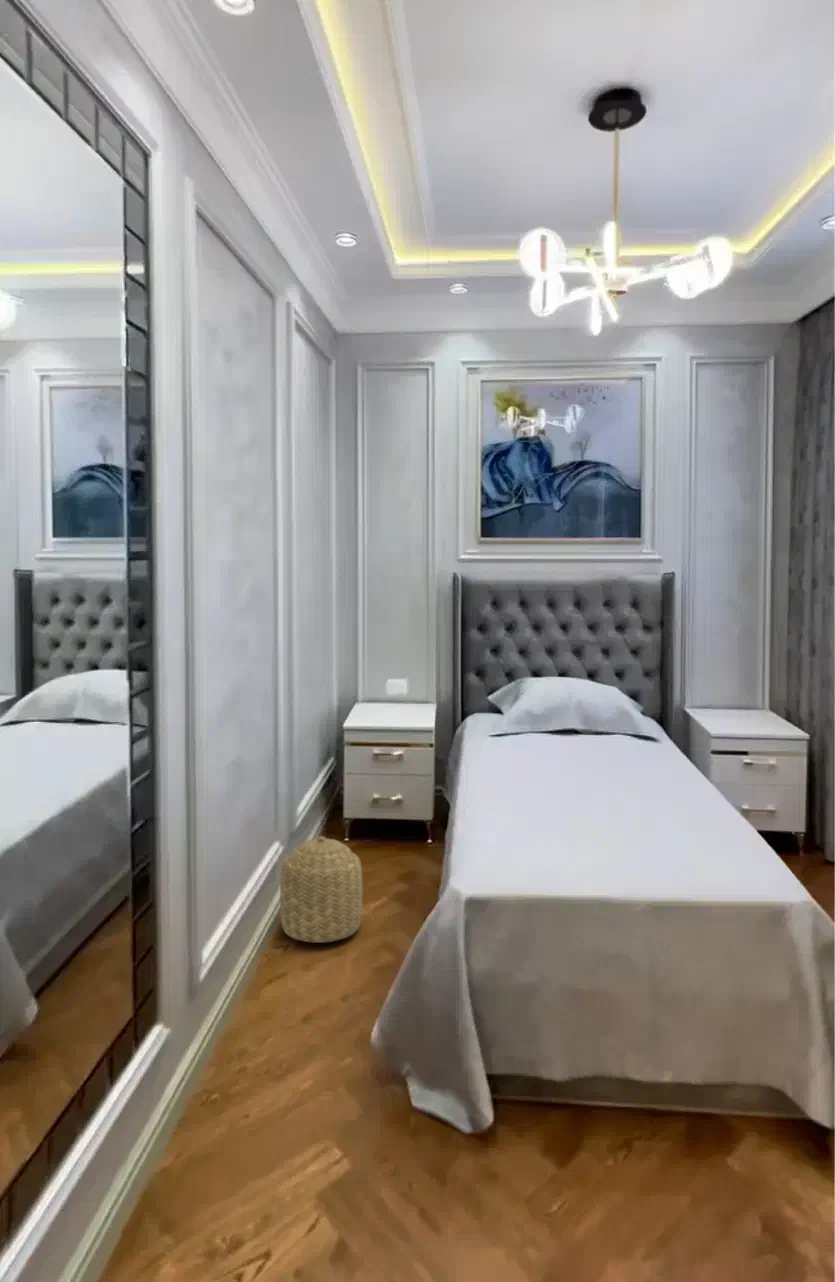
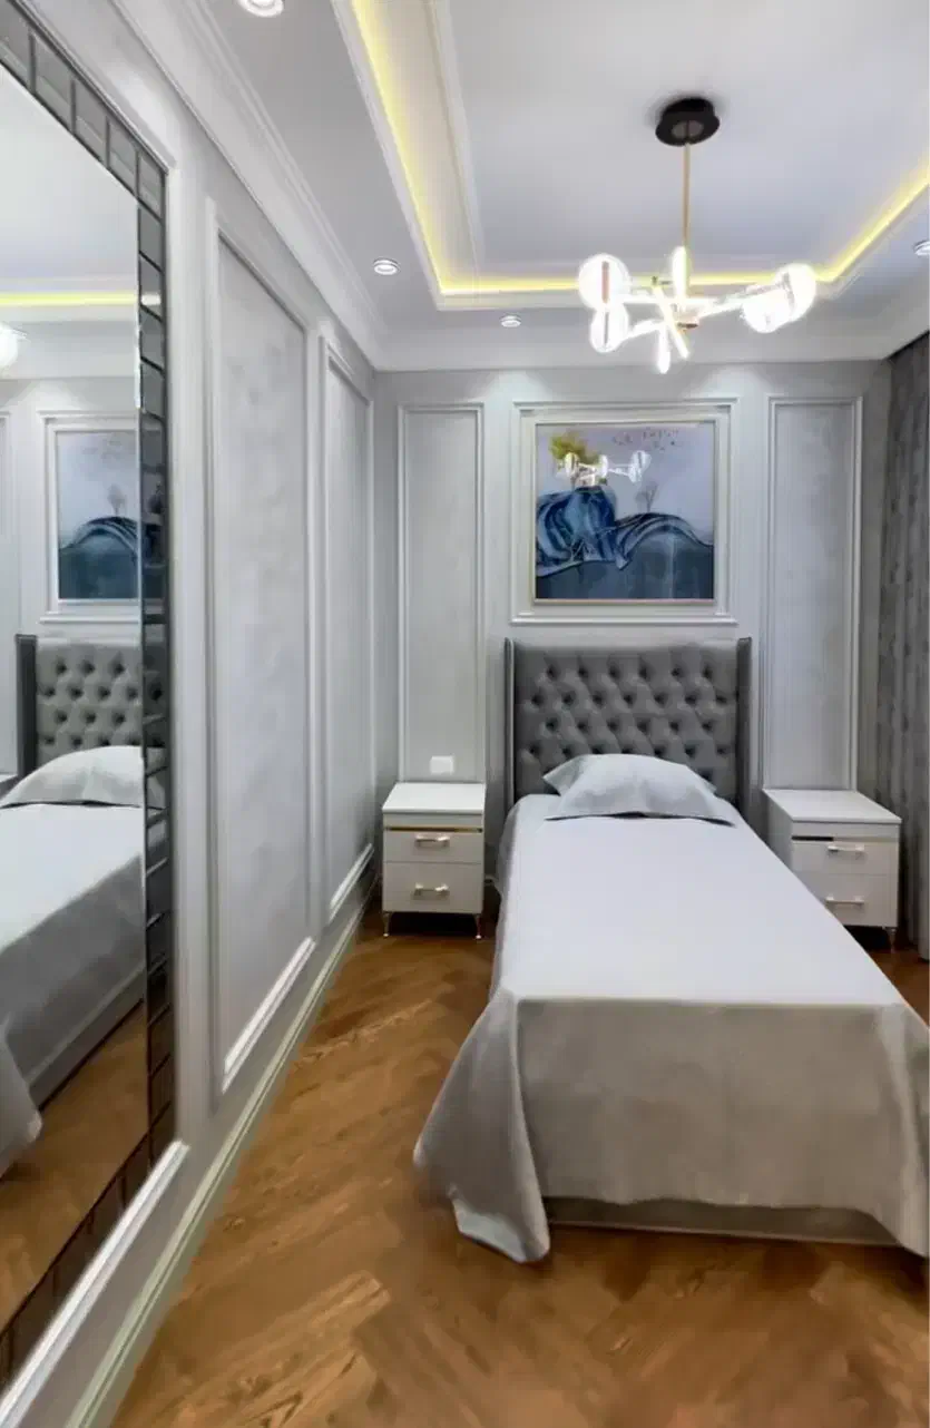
- basket (321, 884)
